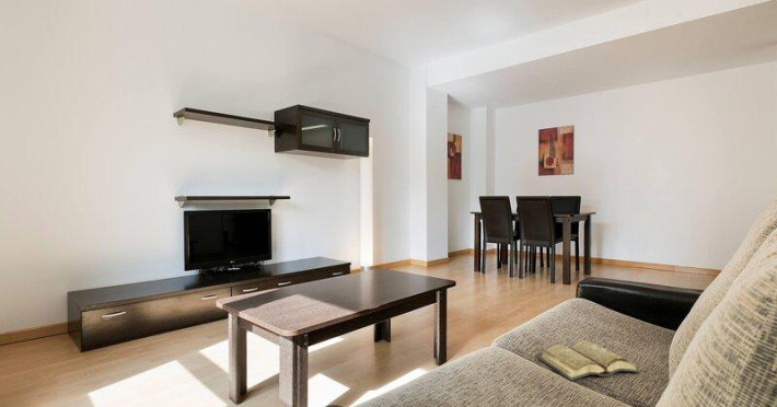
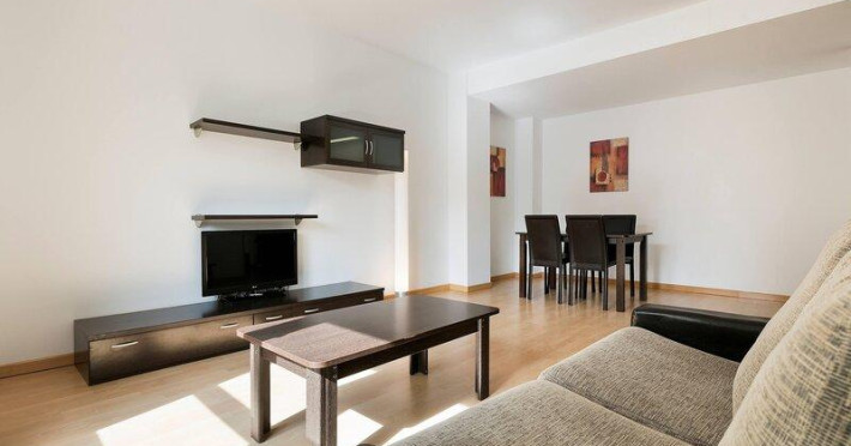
- diary (587, 358)
